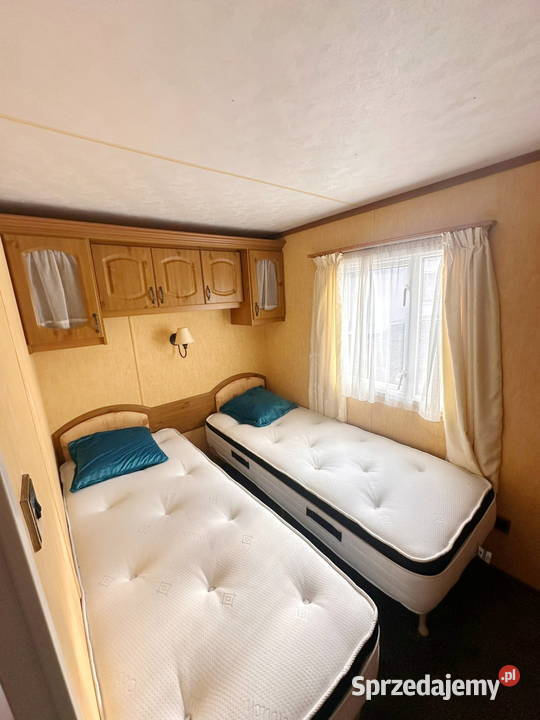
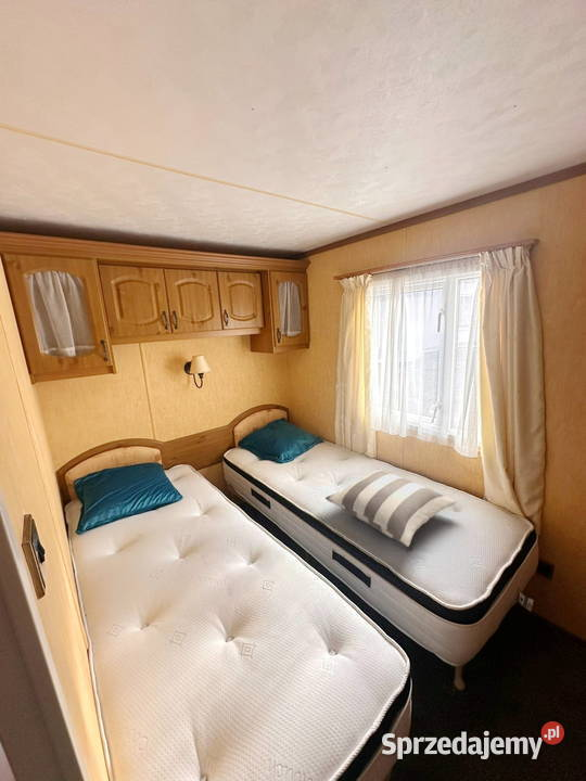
+ pillow (388, 499)
